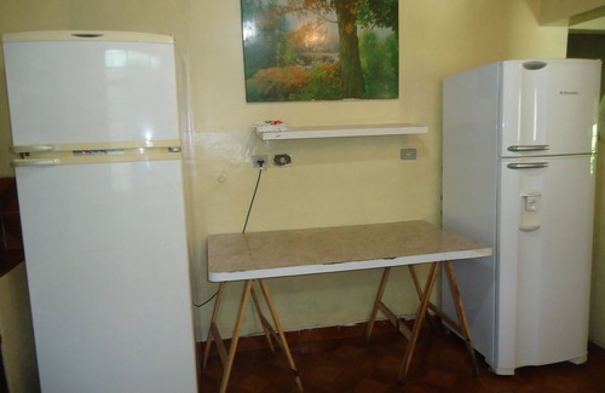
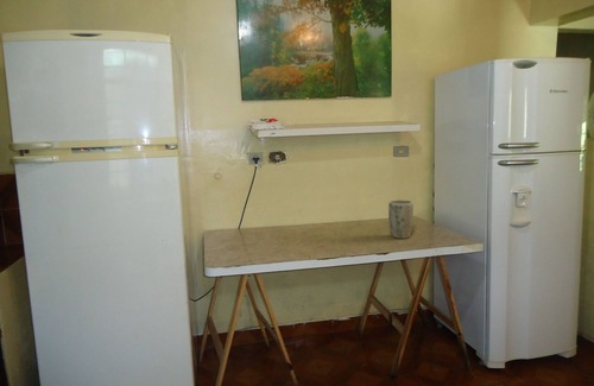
+ plant pot (400, 219)
